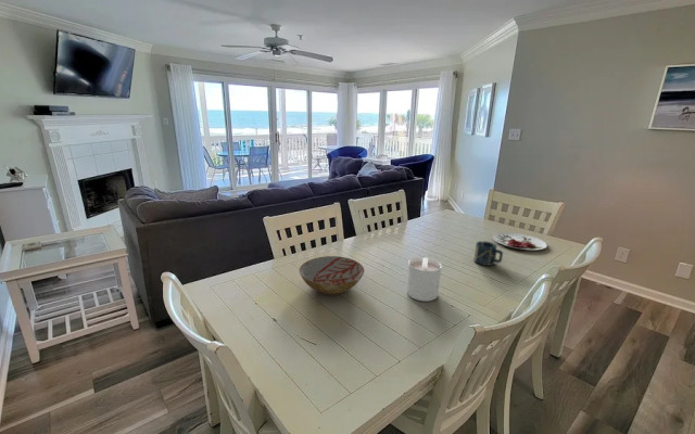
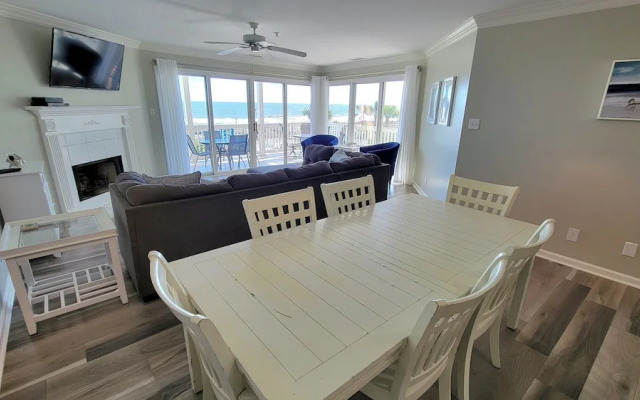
- candle (424, 276)
- cup (488, 254)
- bowl (331, 278)
- plate (518, 240)
